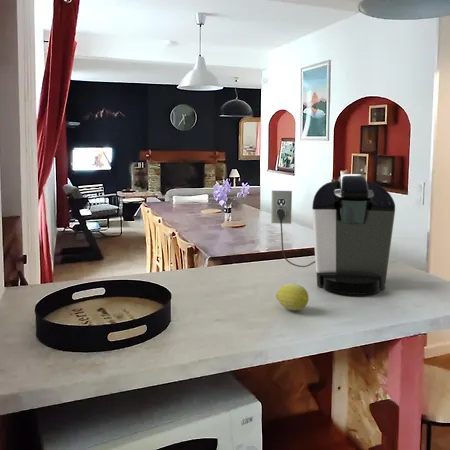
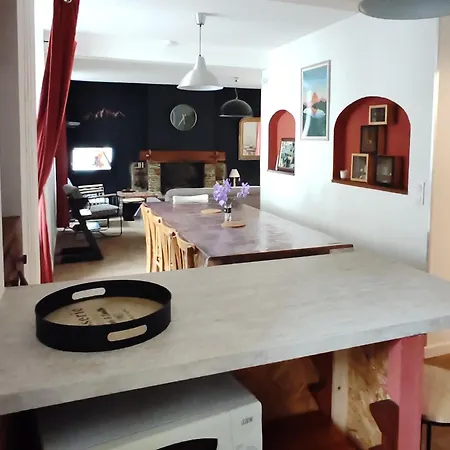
- fruit (291, 296)
- coffee maker (329, 229)
